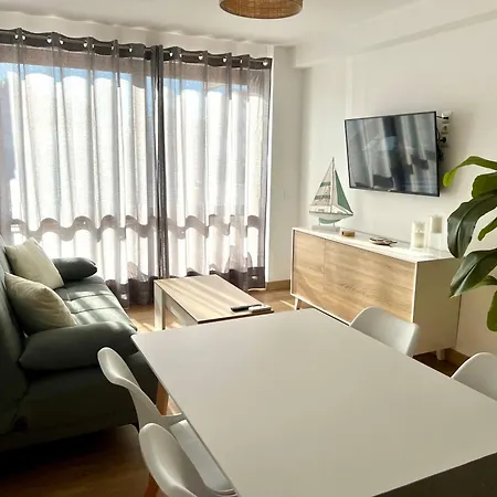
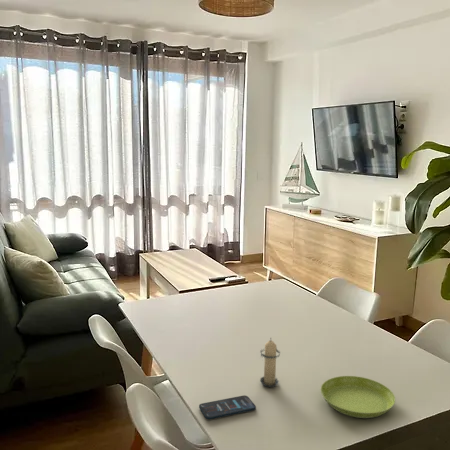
+ candle (270, 360)
+ smartphone (227, 406)
+ saucer (356, 397)
